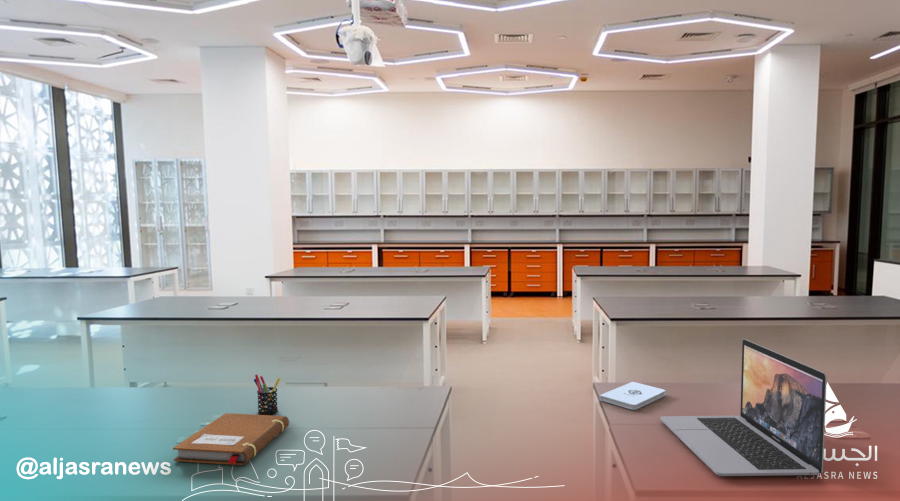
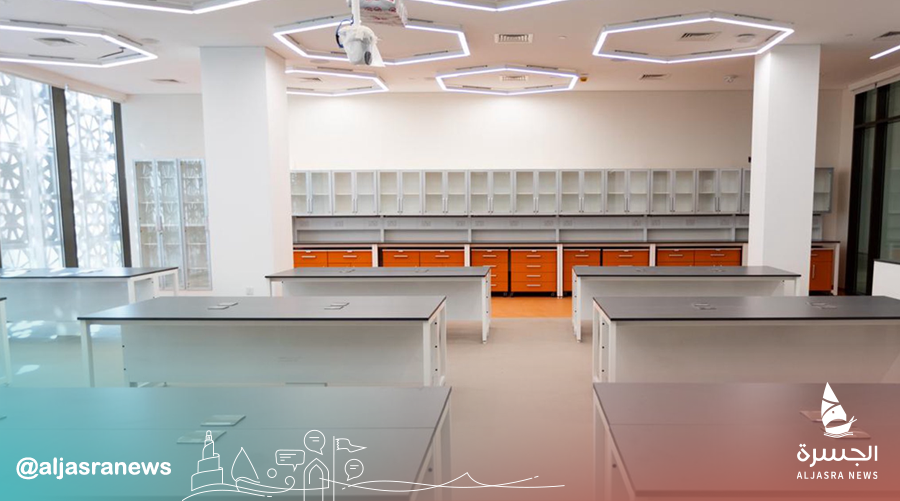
- laptop (741, 400)
- notepad (633, 395)
- notebook (234, 438)
- pen holder (265, 393)
